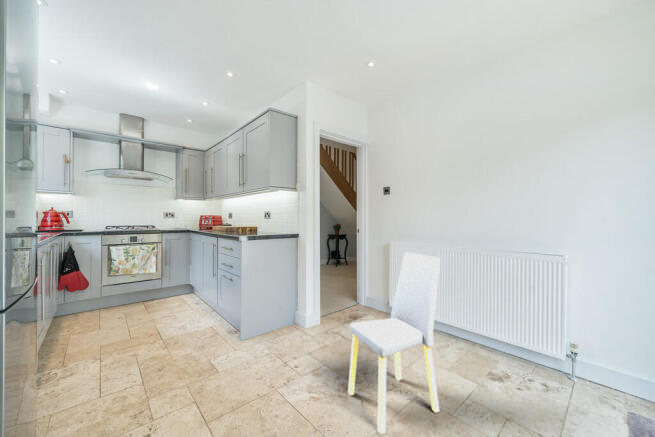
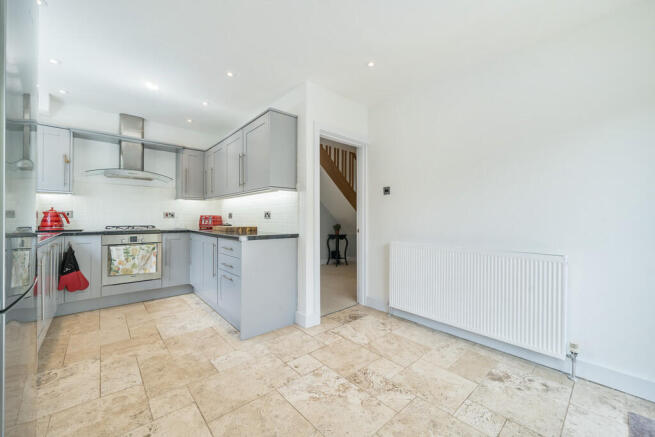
- dining chair (393, 329)
